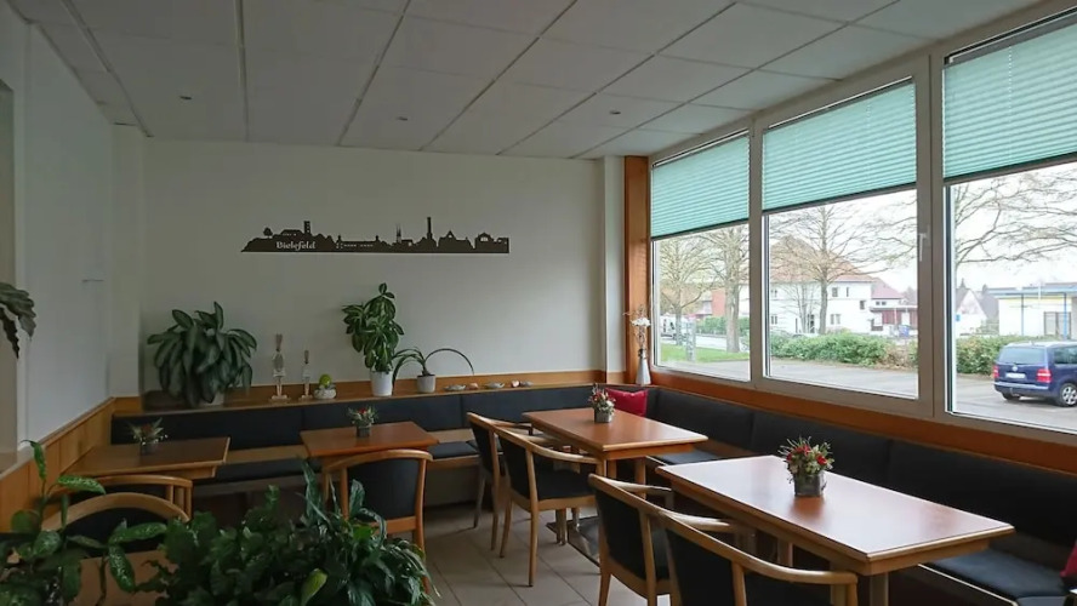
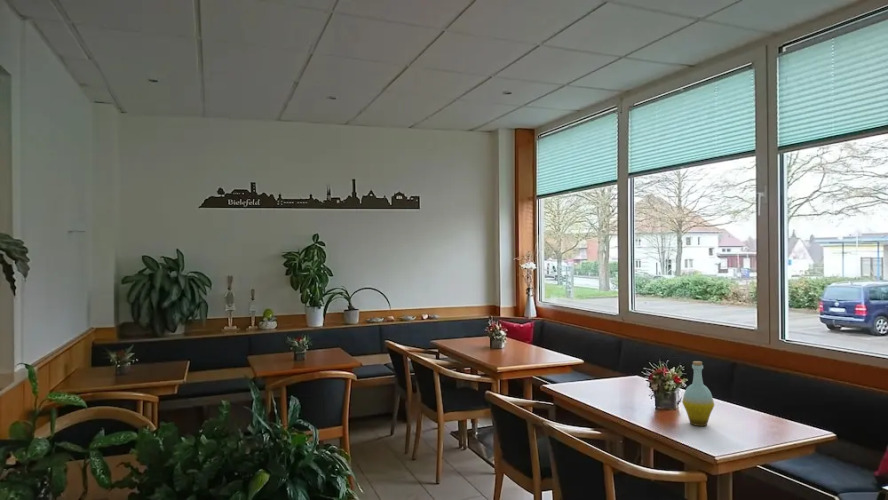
+ bottle (697, 392)
